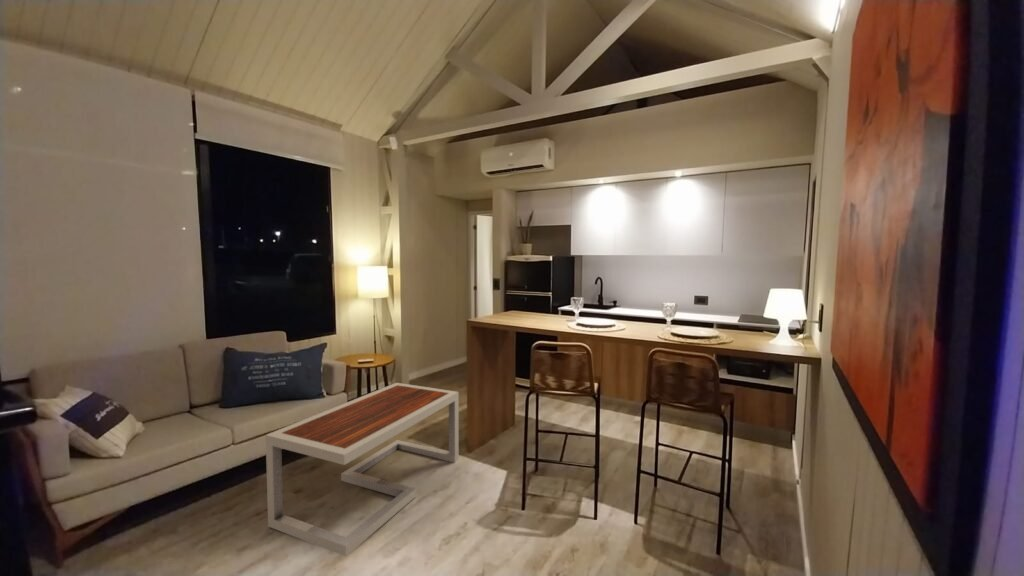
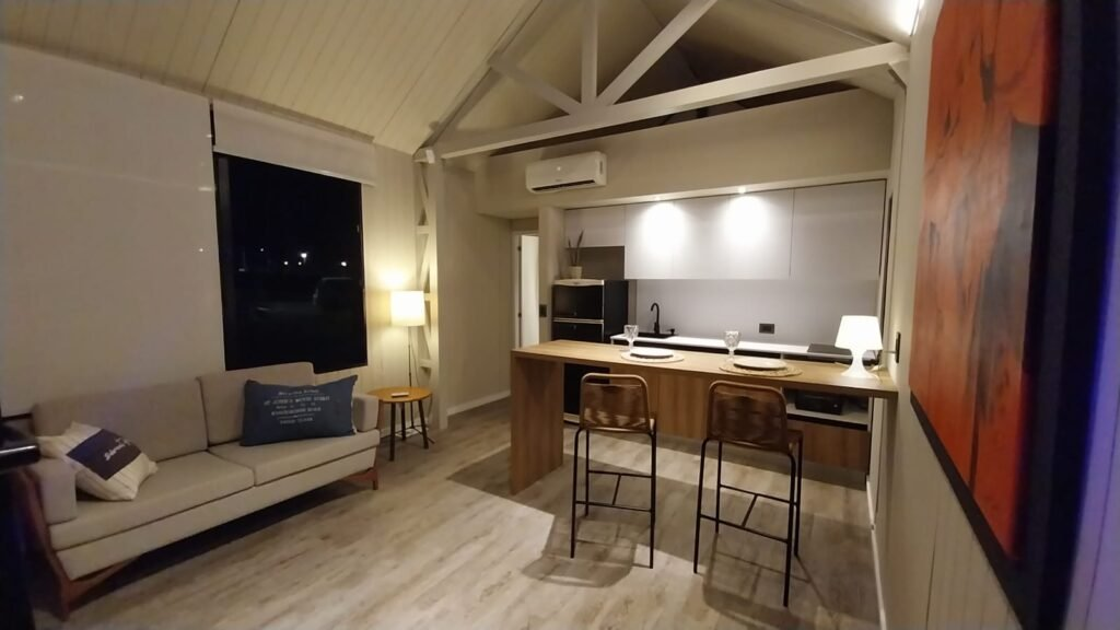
- coffee table (378, 451)
